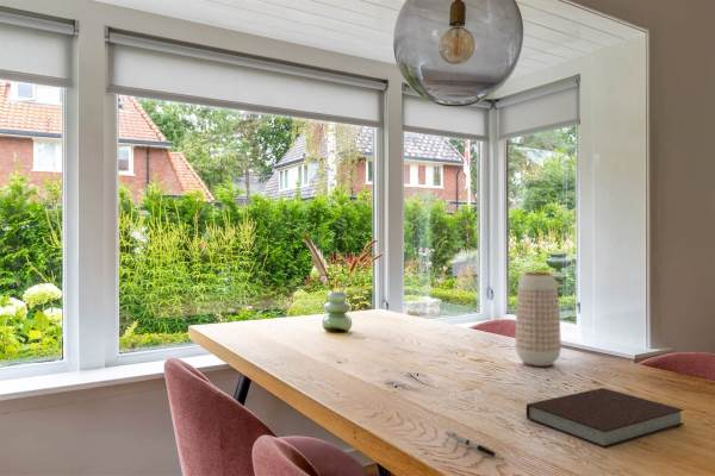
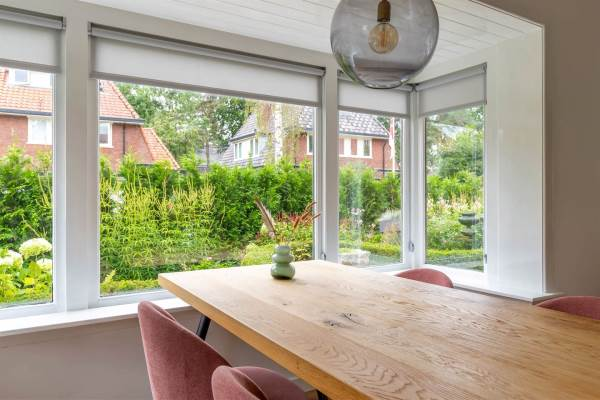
- pen (473, 444)
- notebook (603, 413)
- planter (537, 318)
